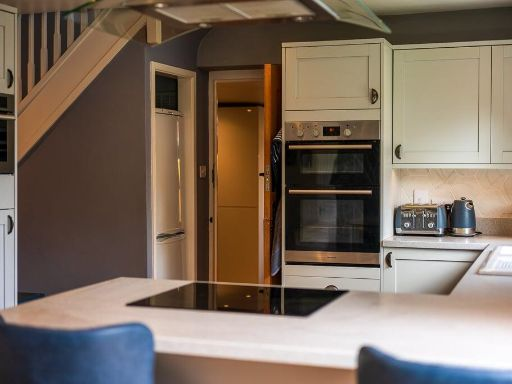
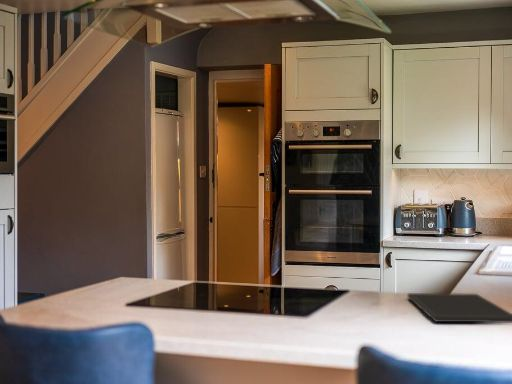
+ cutting board (457, 306)
